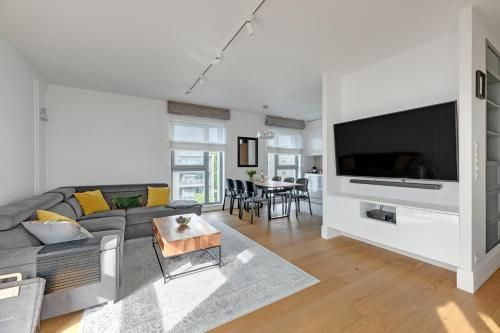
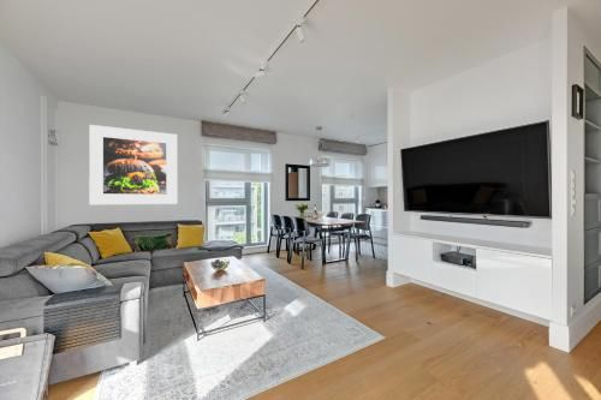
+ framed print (136, 167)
